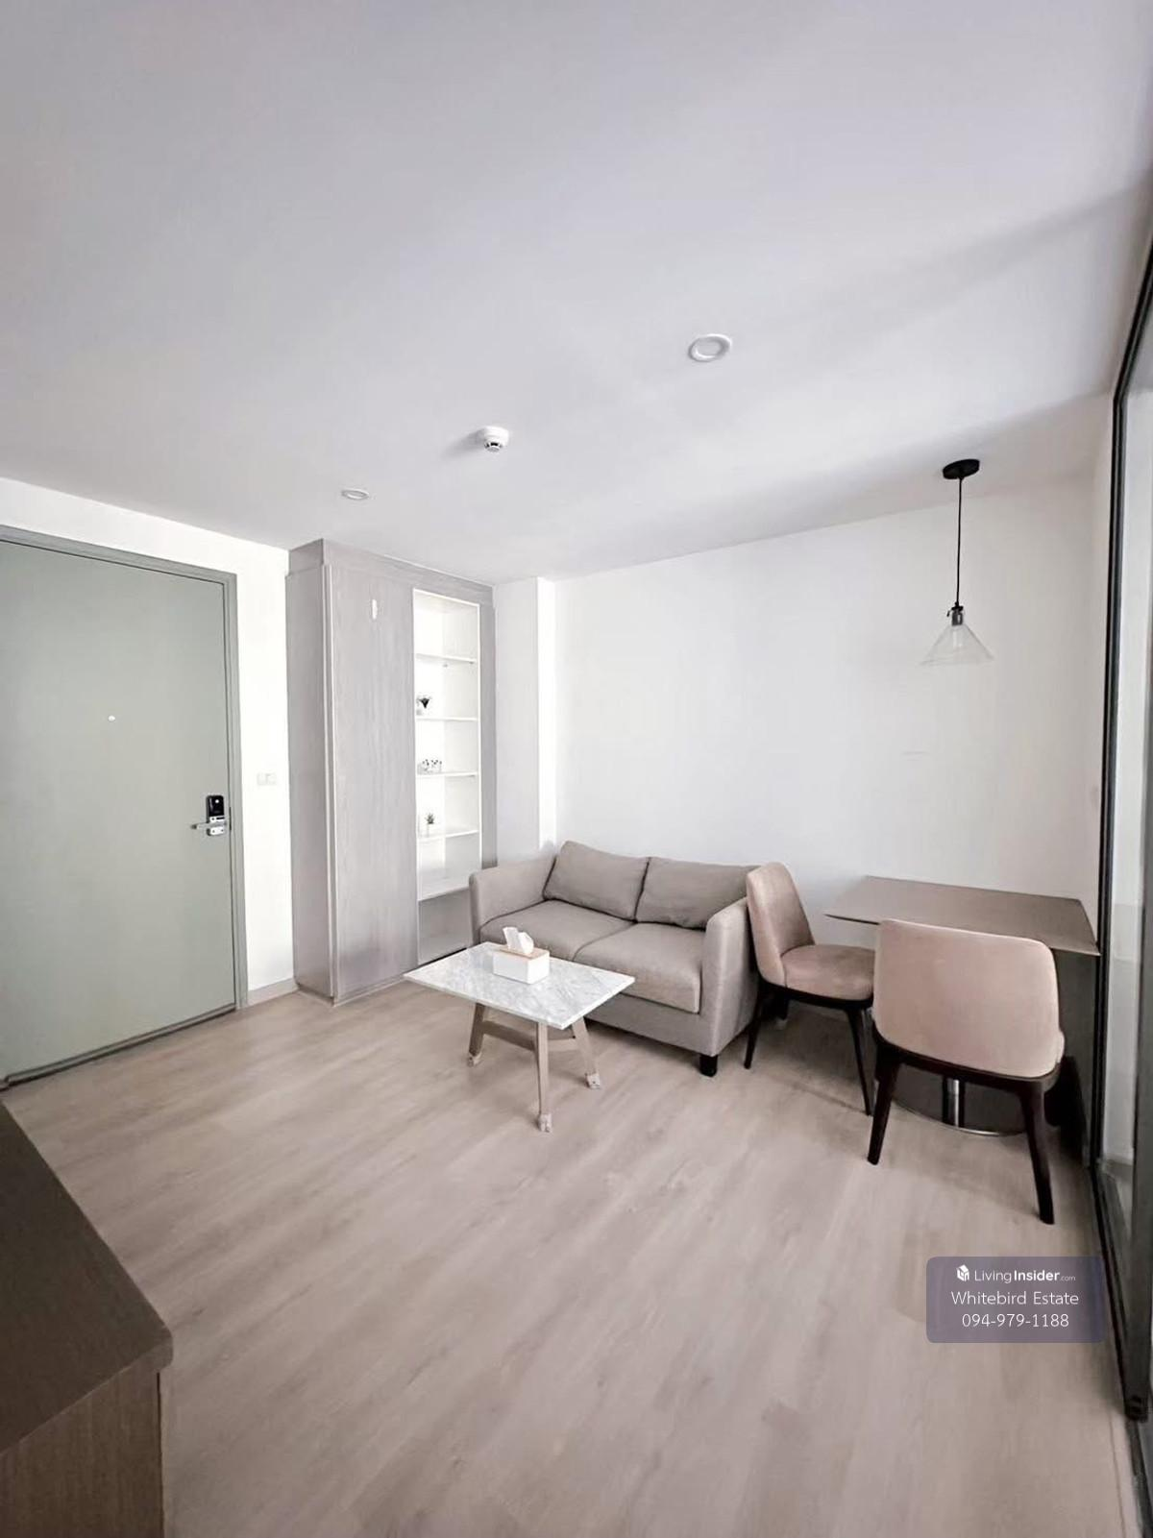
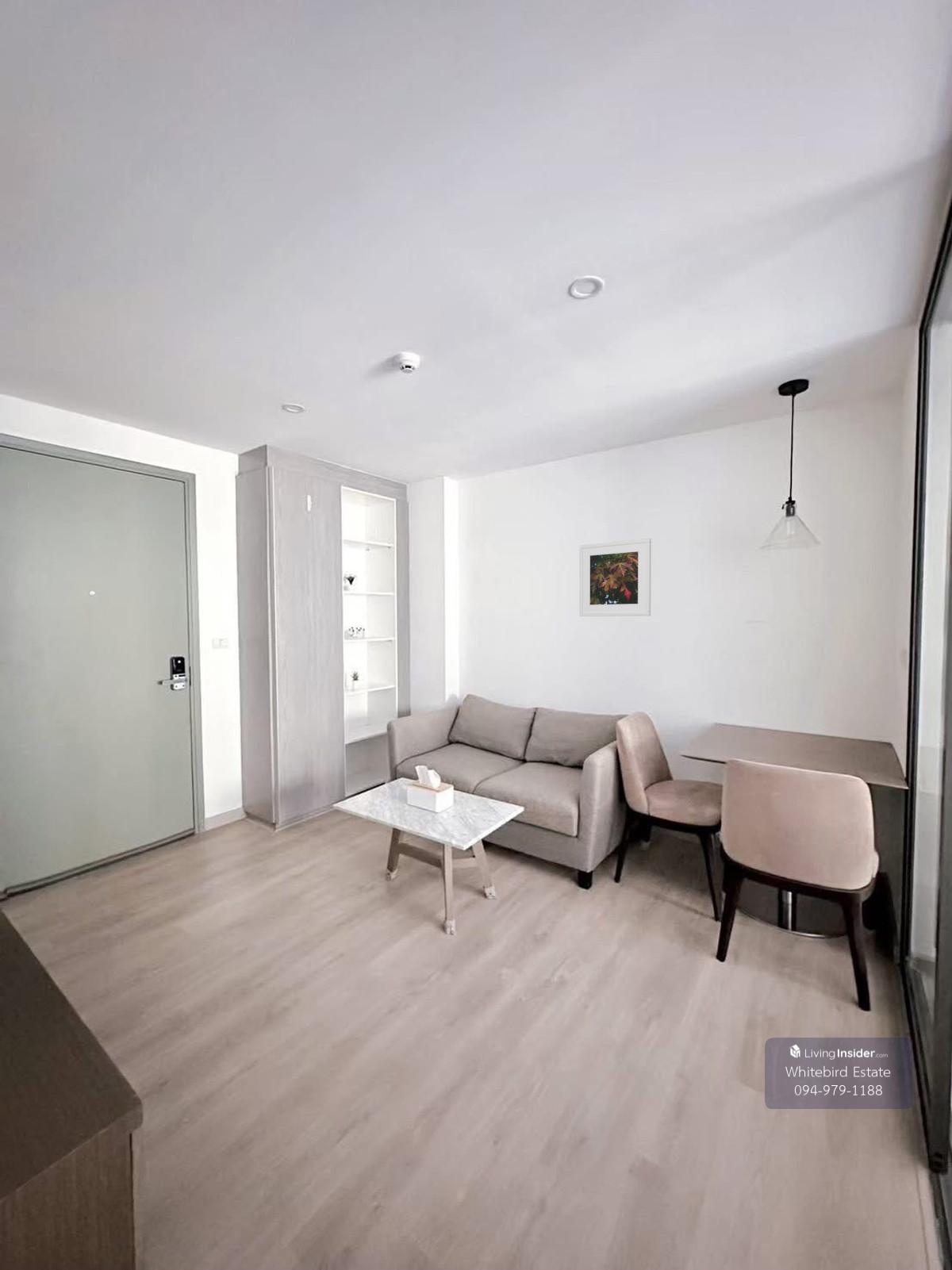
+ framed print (613, 579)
